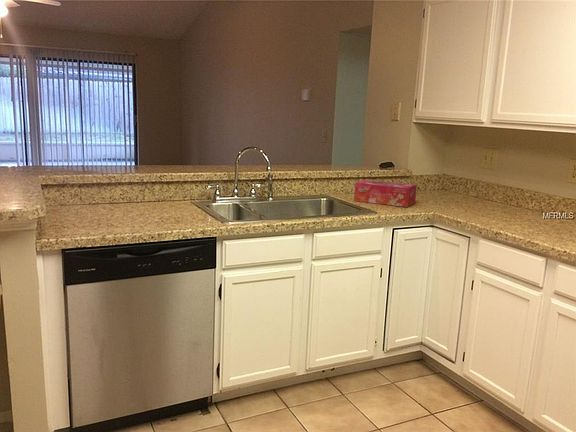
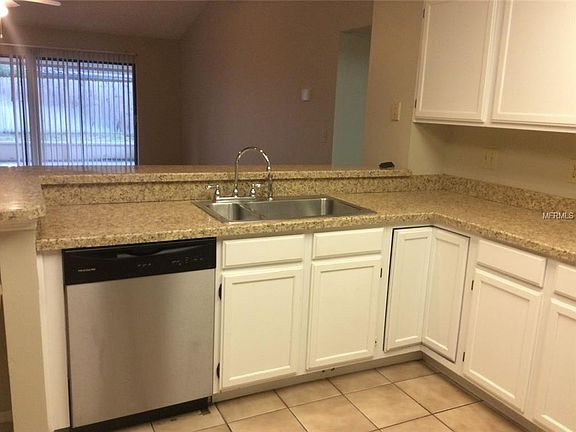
- tissue box (385, 192)
